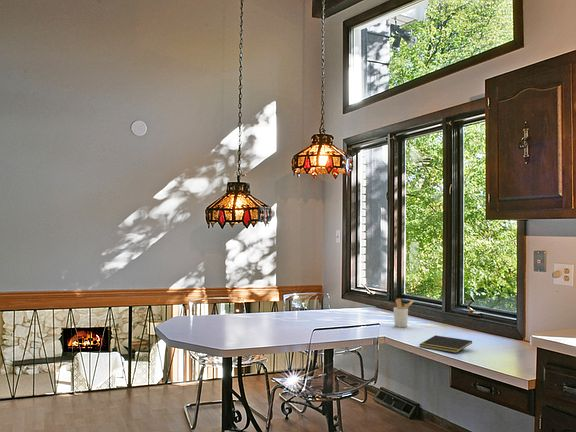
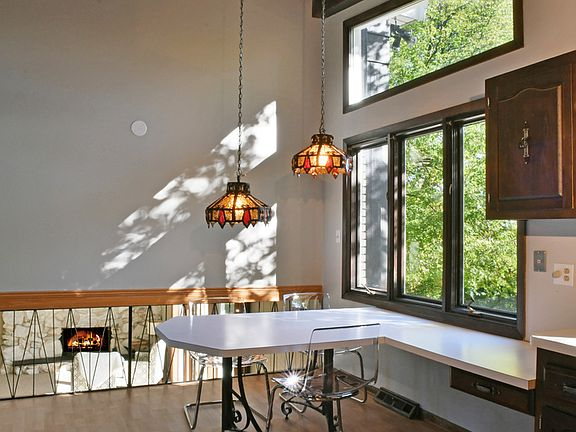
- utensil holder (404, 312)
- notepad (445, 343)
